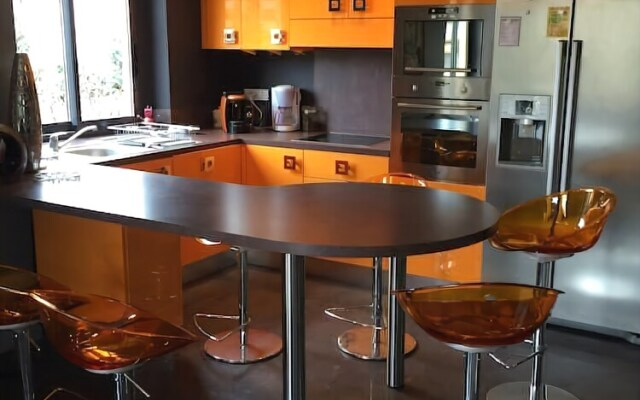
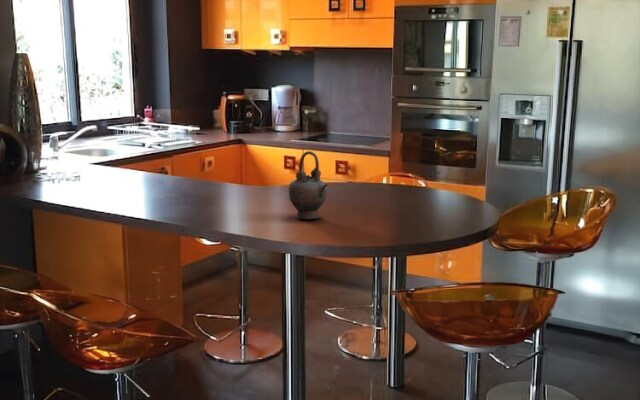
+ teapot (310, 185)
